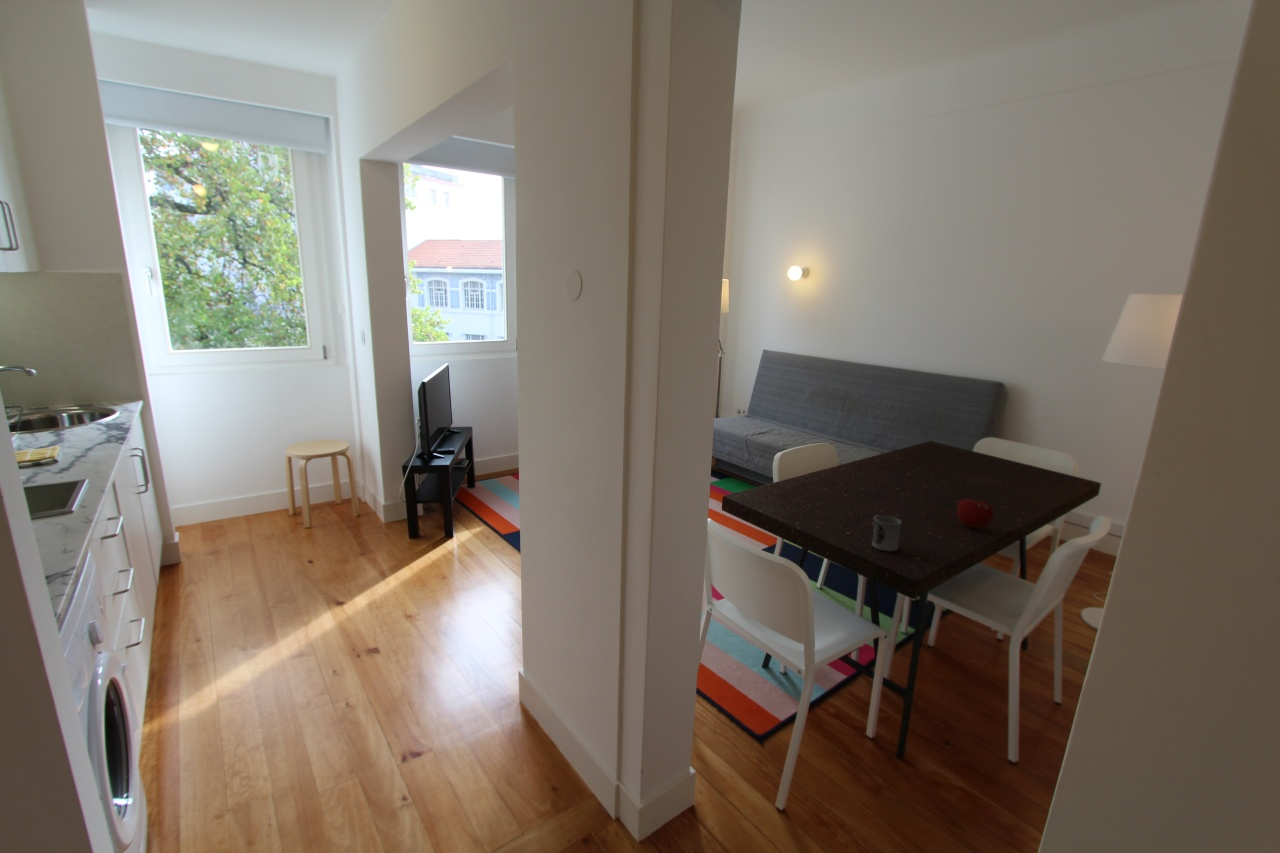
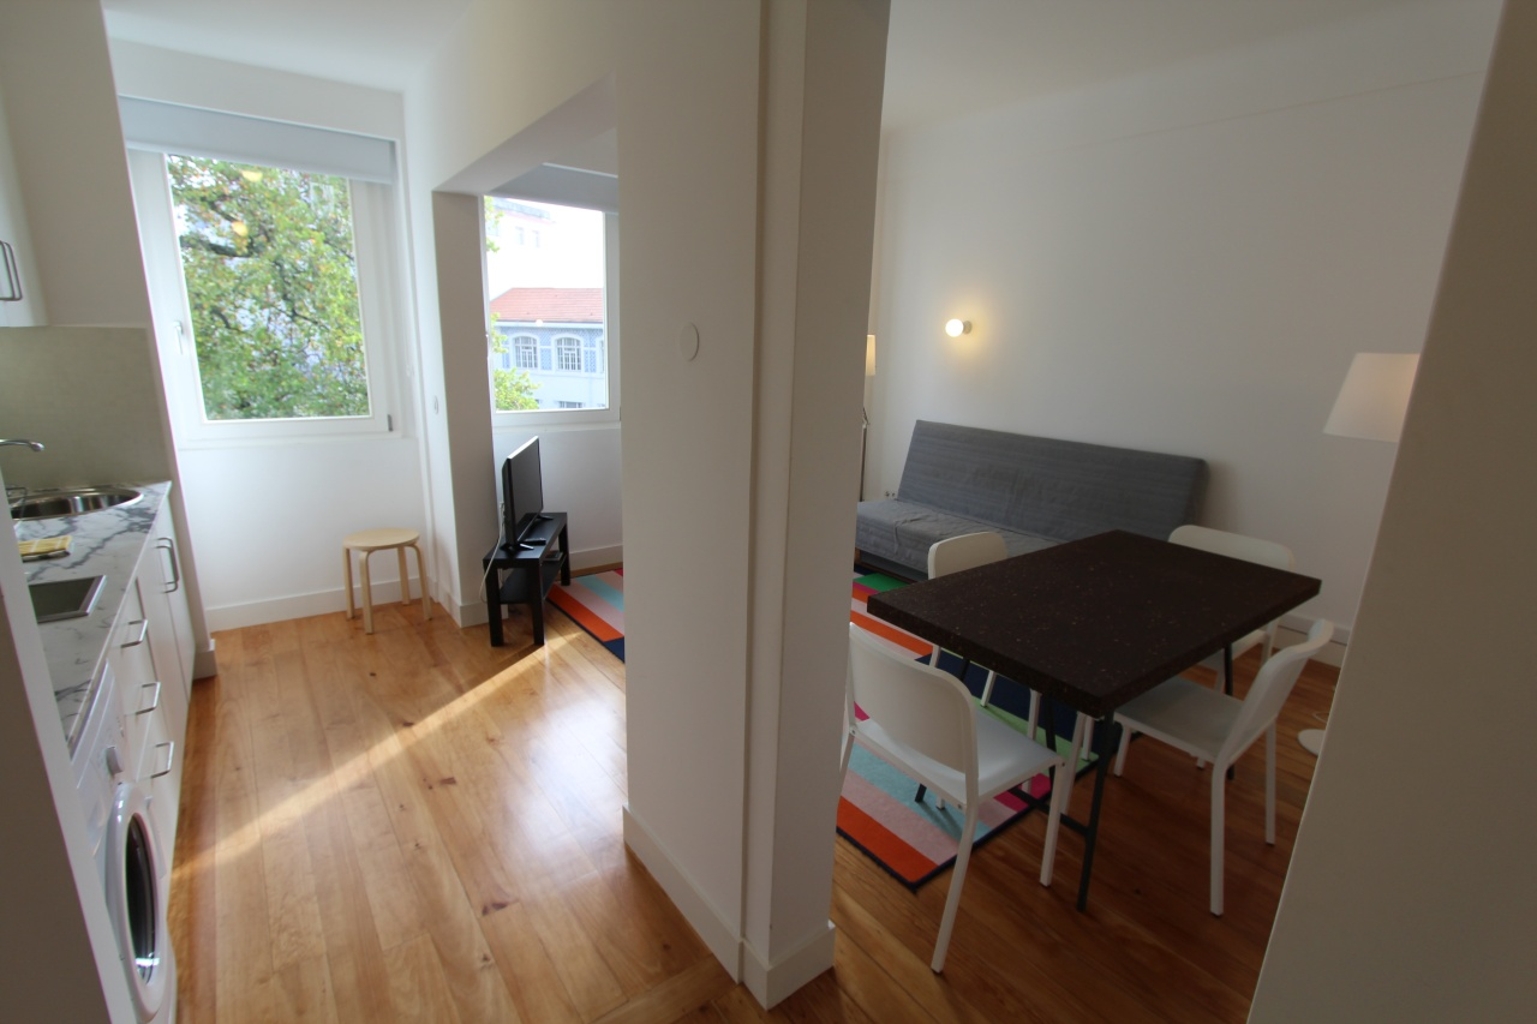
- cup (883, 530)
- fruit (974, 511)
